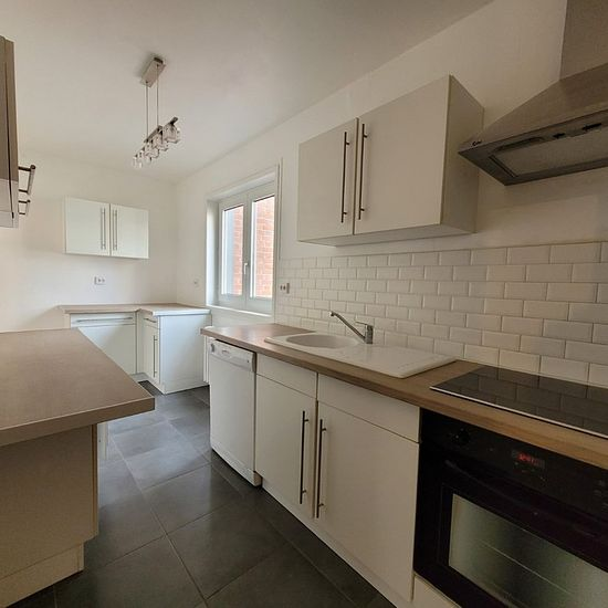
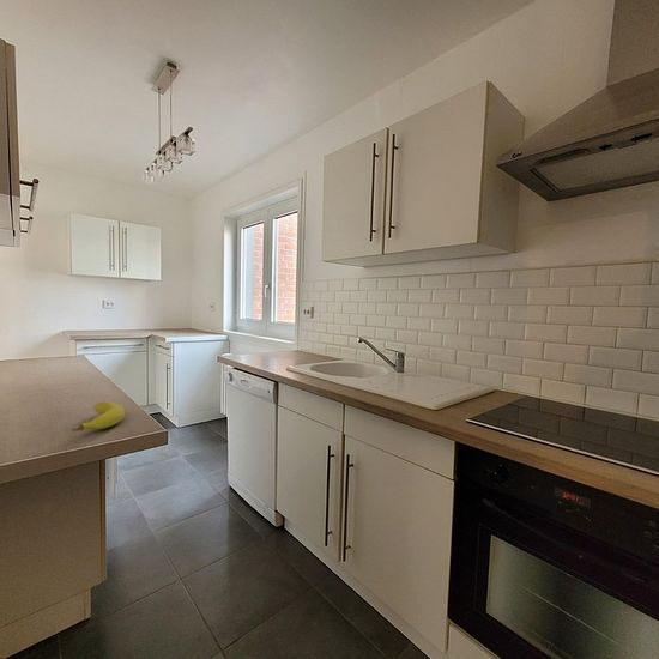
+ fruit (98, 416)
